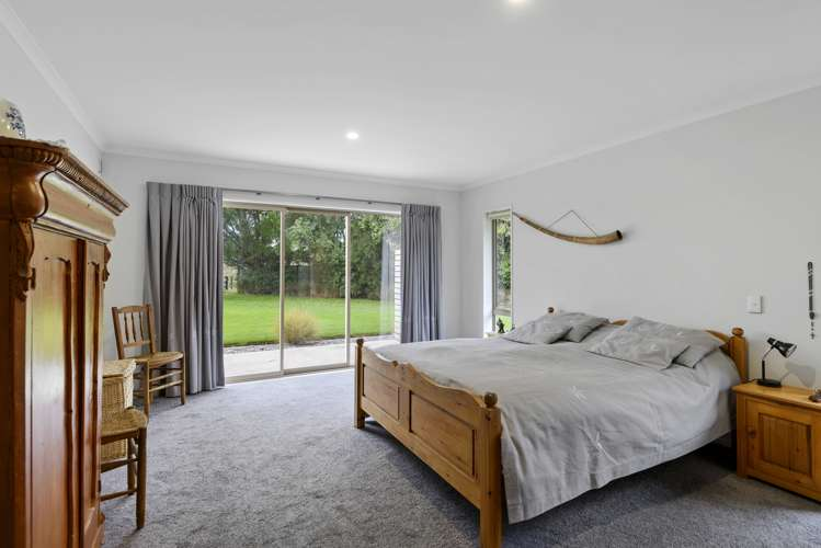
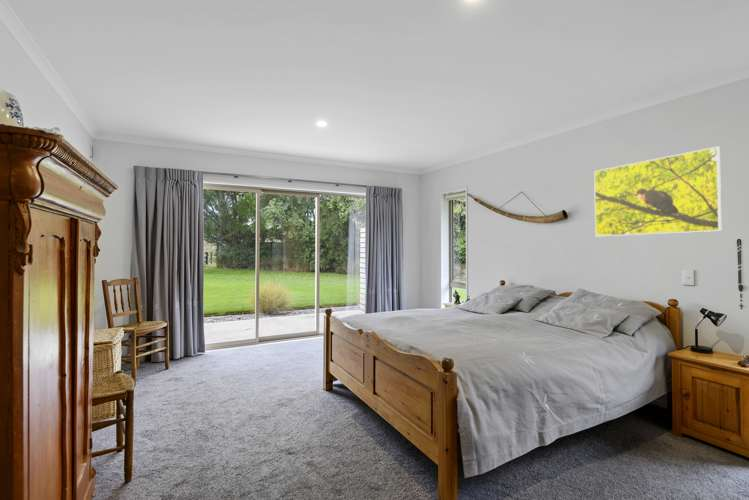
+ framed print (649, 197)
